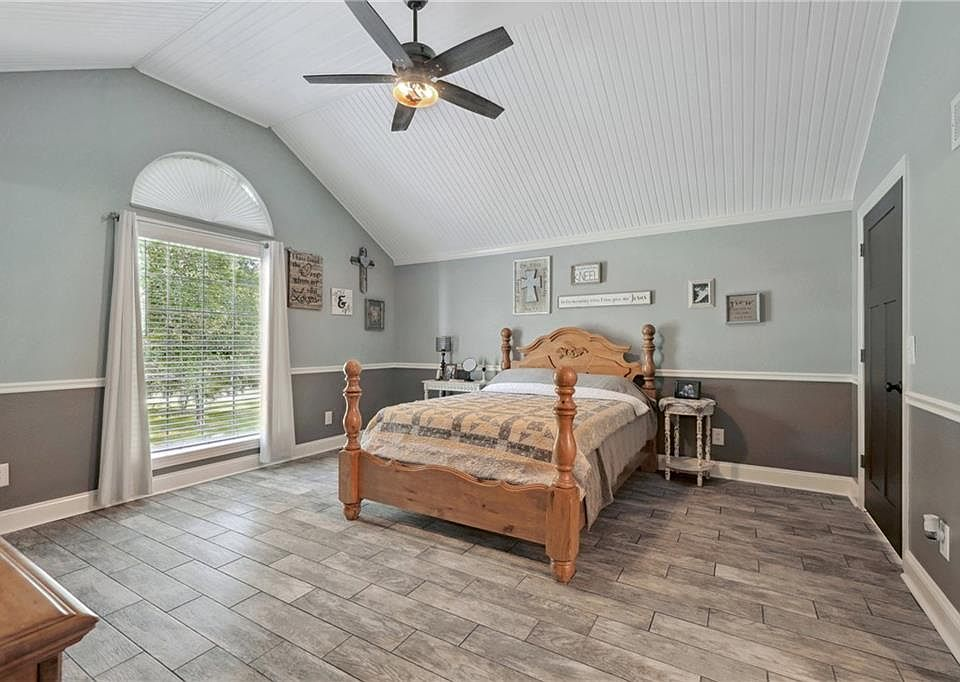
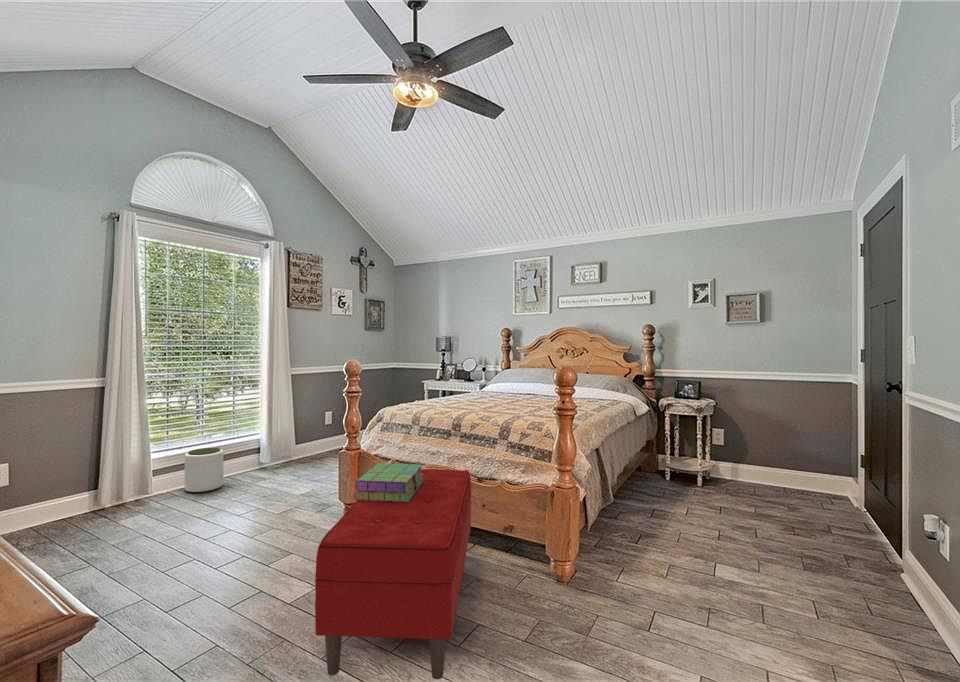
+ plant pot (204, 469)
+ stack of books (391, 480)
+ bench (410, 550)
